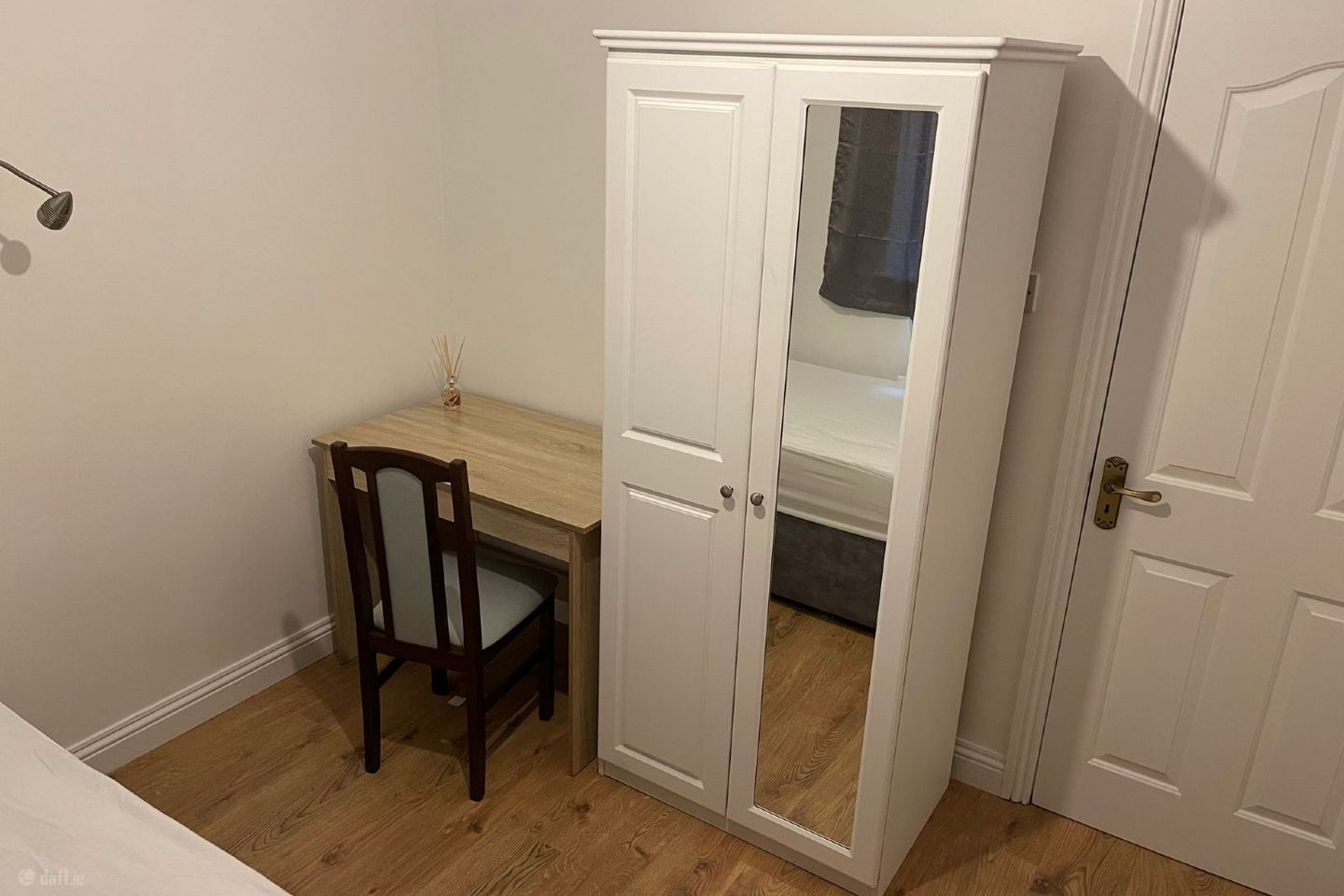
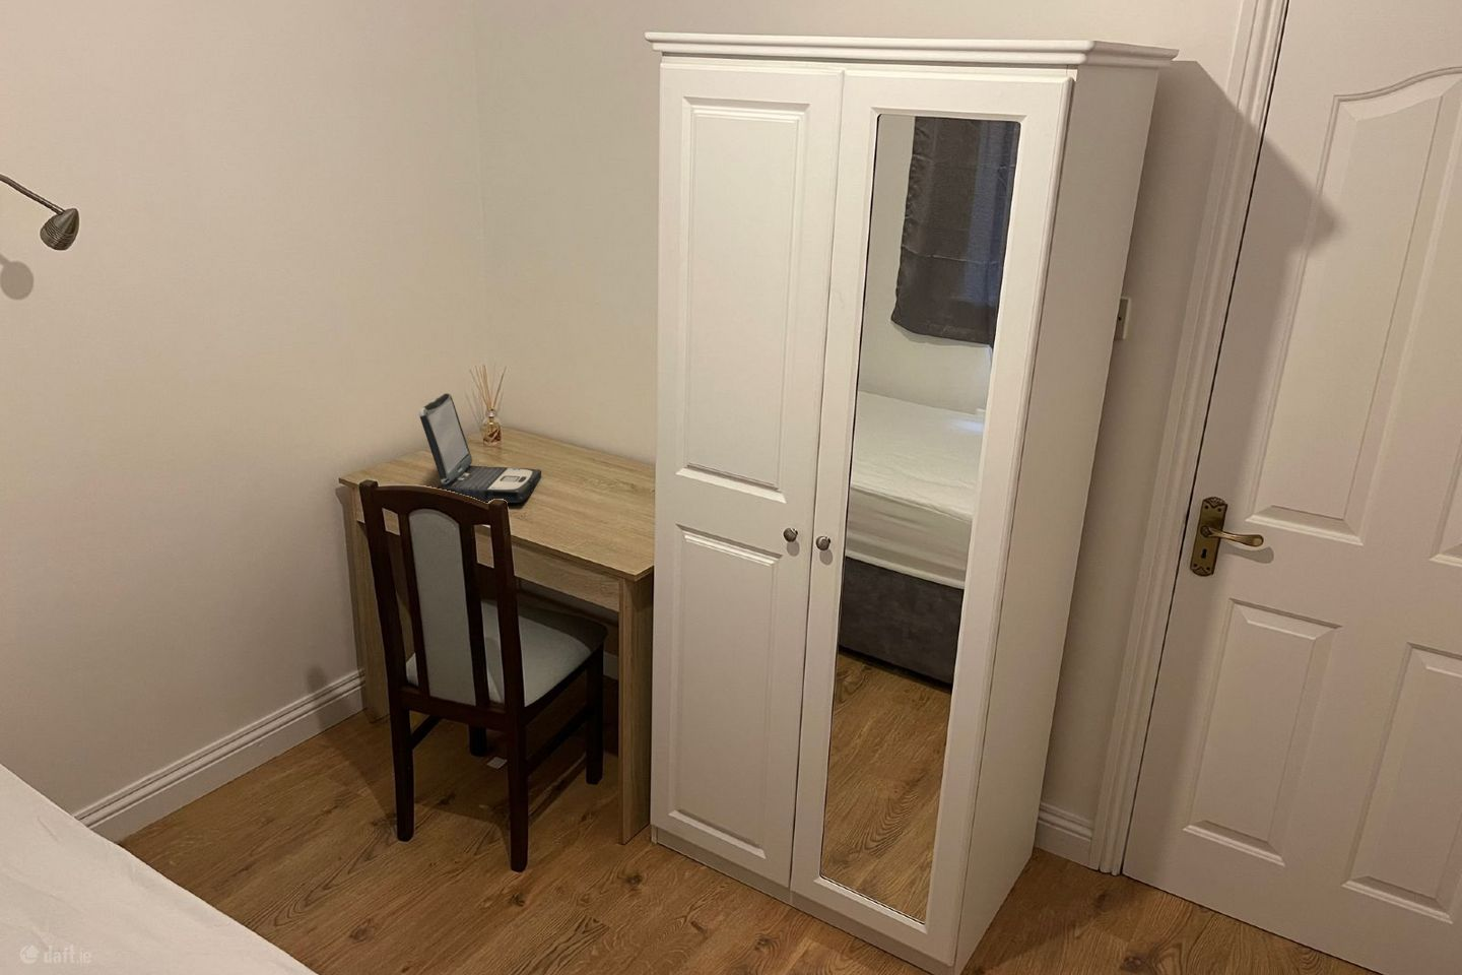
+ laptop (469, 451)
